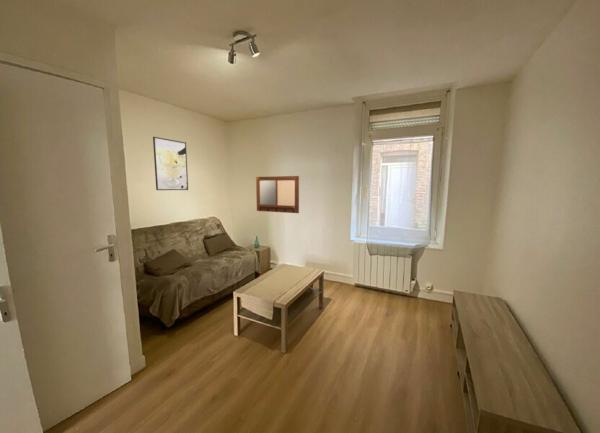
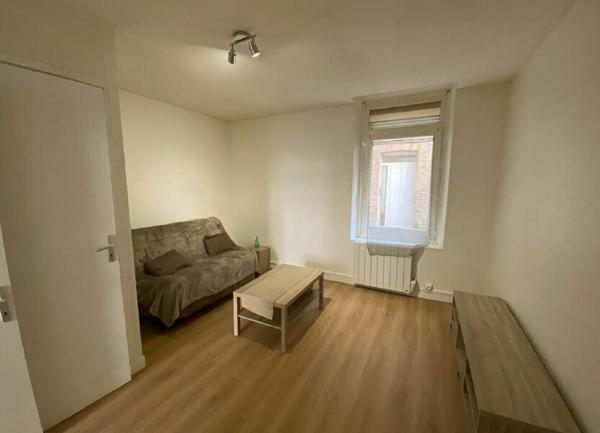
- writing board (275, 194)
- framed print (171, 165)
